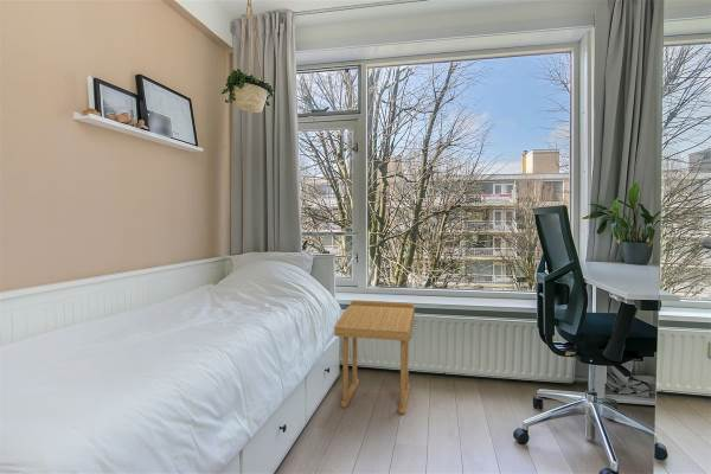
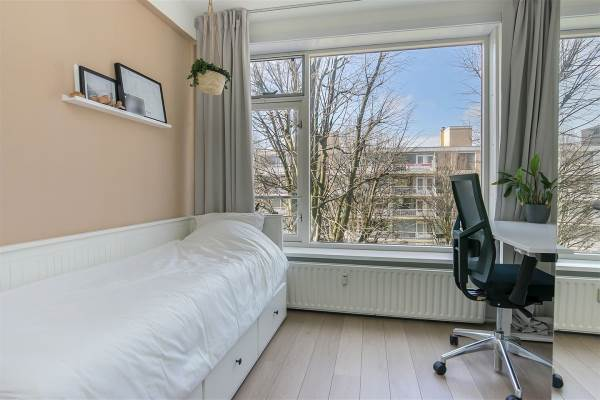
- side table (377, 338)
